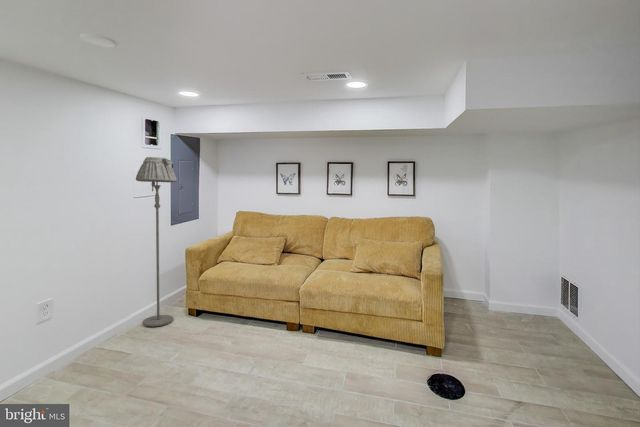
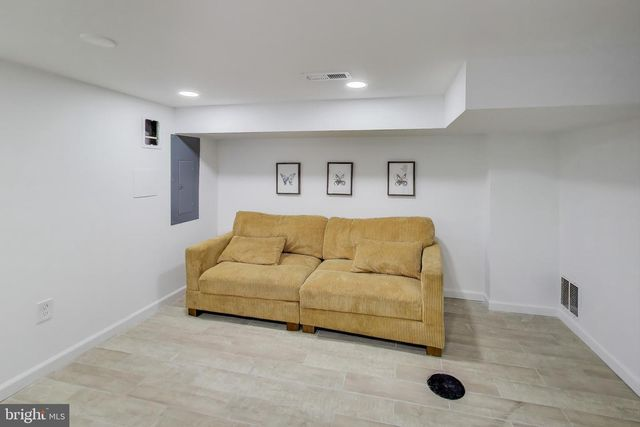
- floor lamp (157, 240)
